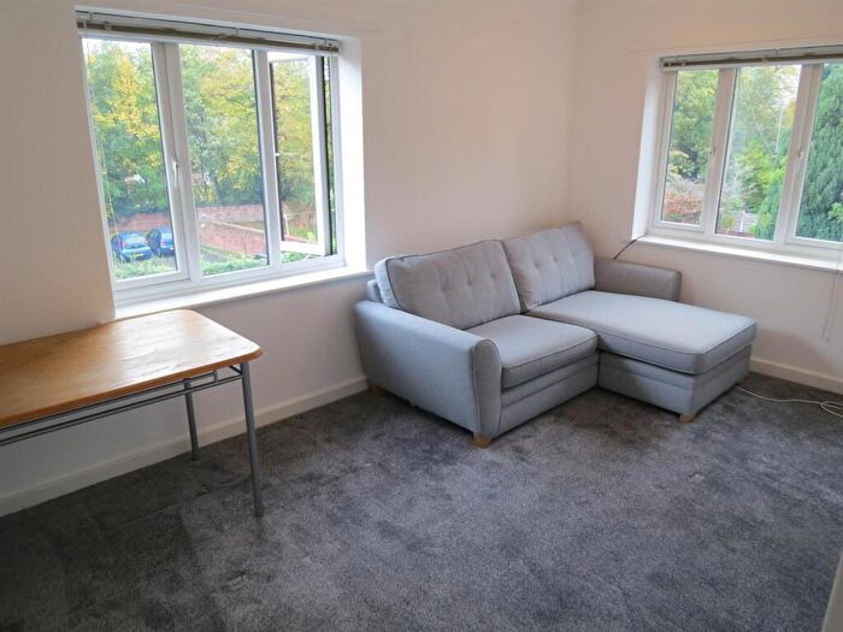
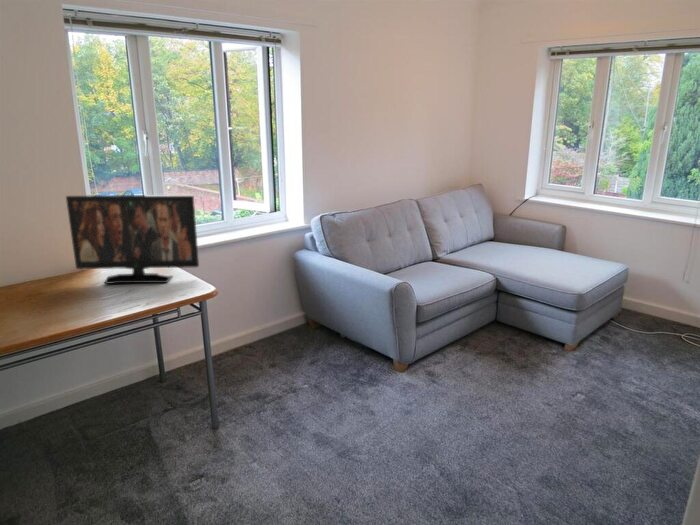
+ flat panel tv (134, 238)
